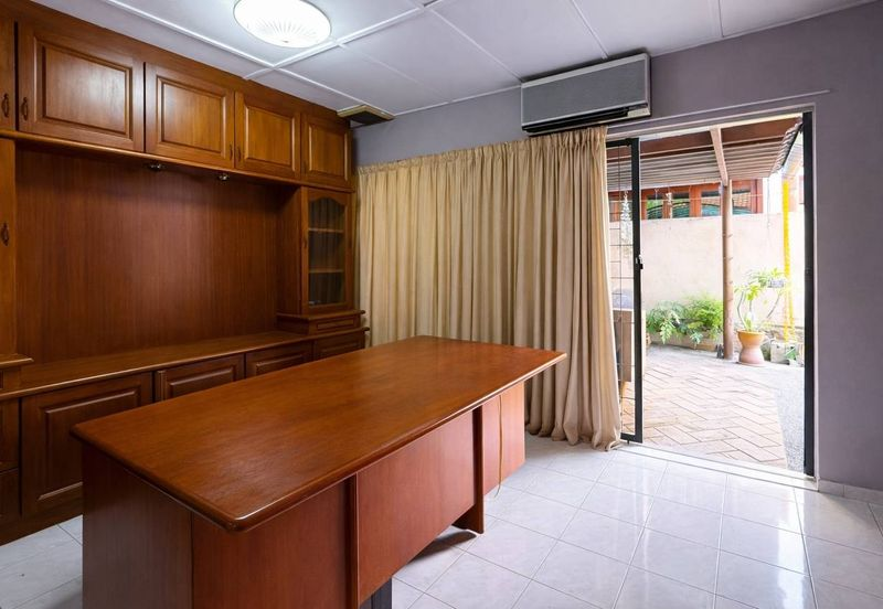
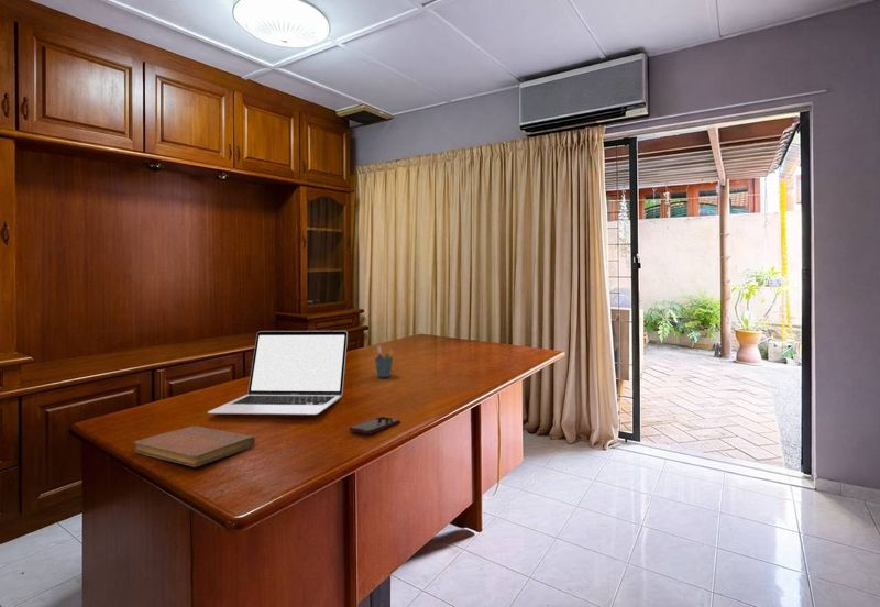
+ notebook (195, 443)
+ laptop (284, 368)
+ smartphone (375, 424)
+ pen holder (384, 361)
